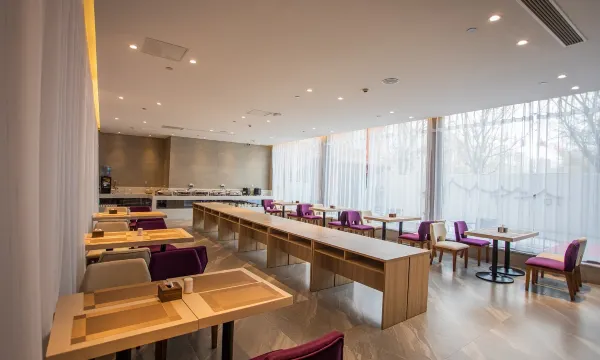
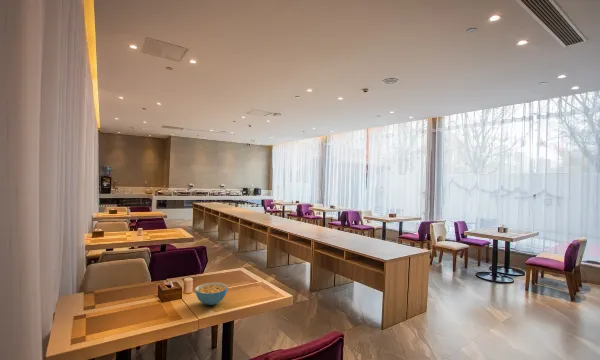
+ cereal bowl (211, 295)
